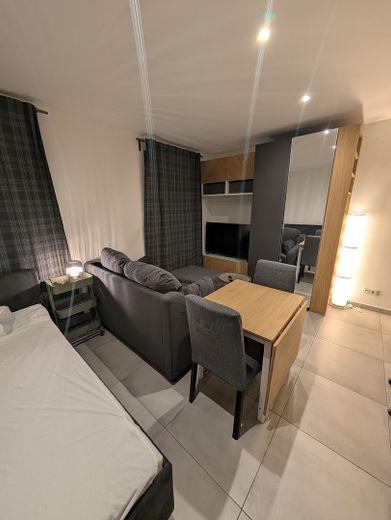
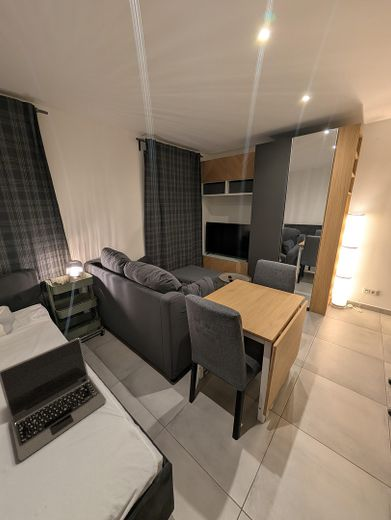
+ laptop (55, 387)
